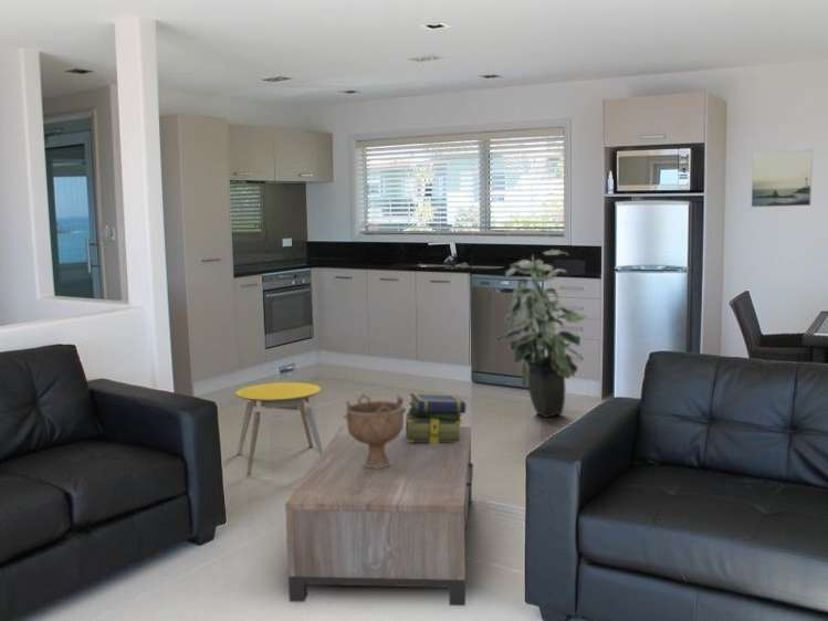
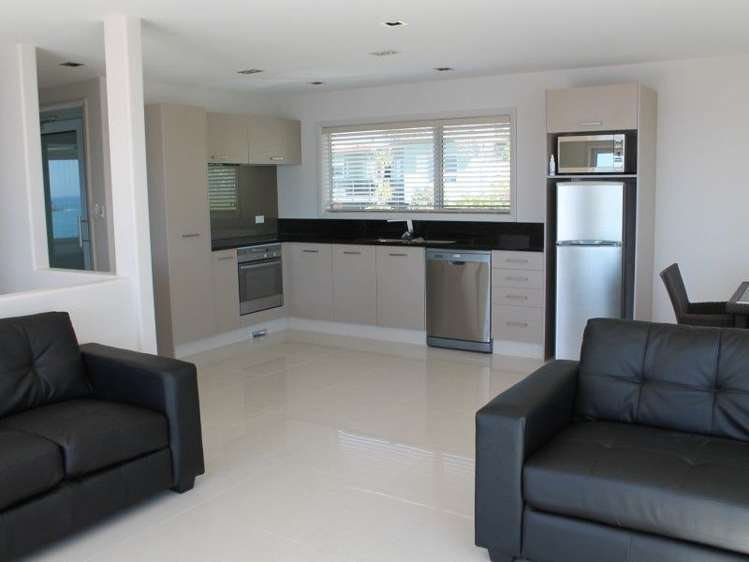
- indoor plant (545, 334)
- decorative bowl (375, 431)
- stack of books (434, 415)
- coffee table (392, 501)
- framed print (780, 178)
- stool (280, 408)
